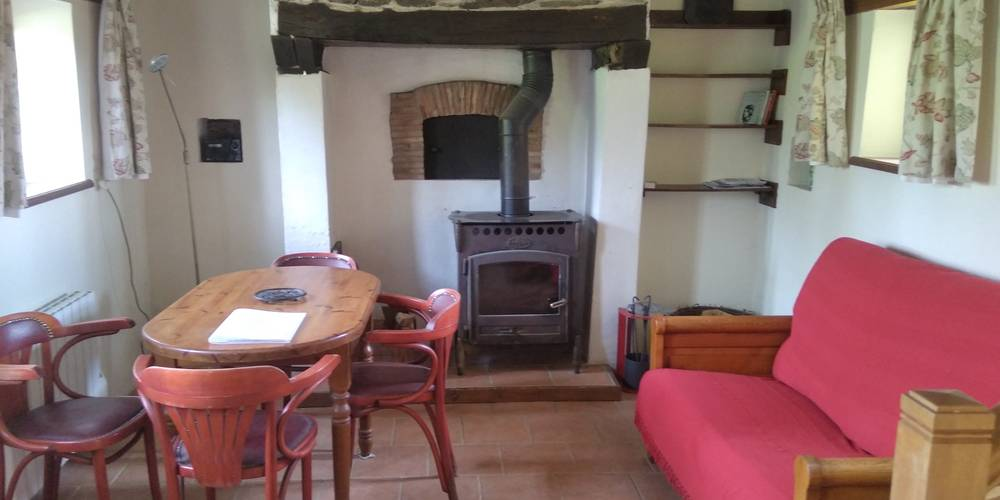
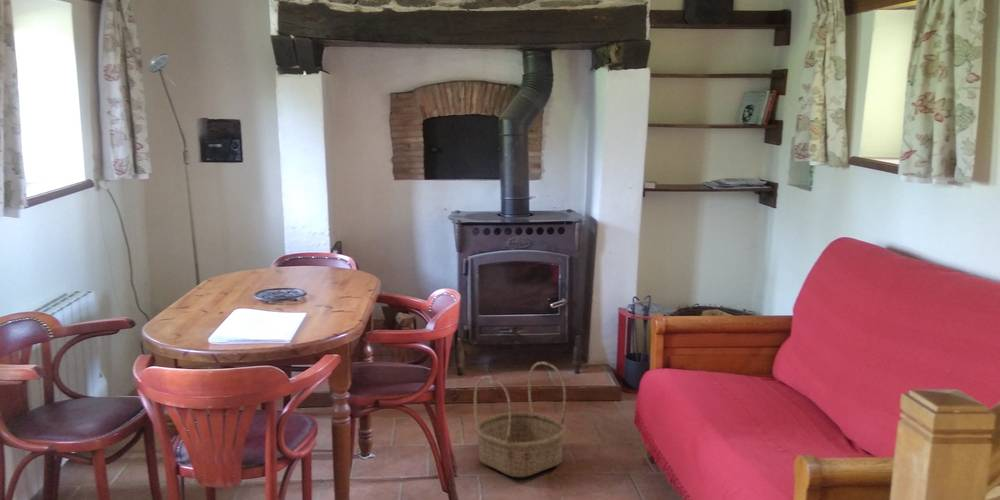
+ basket (520, 416)
